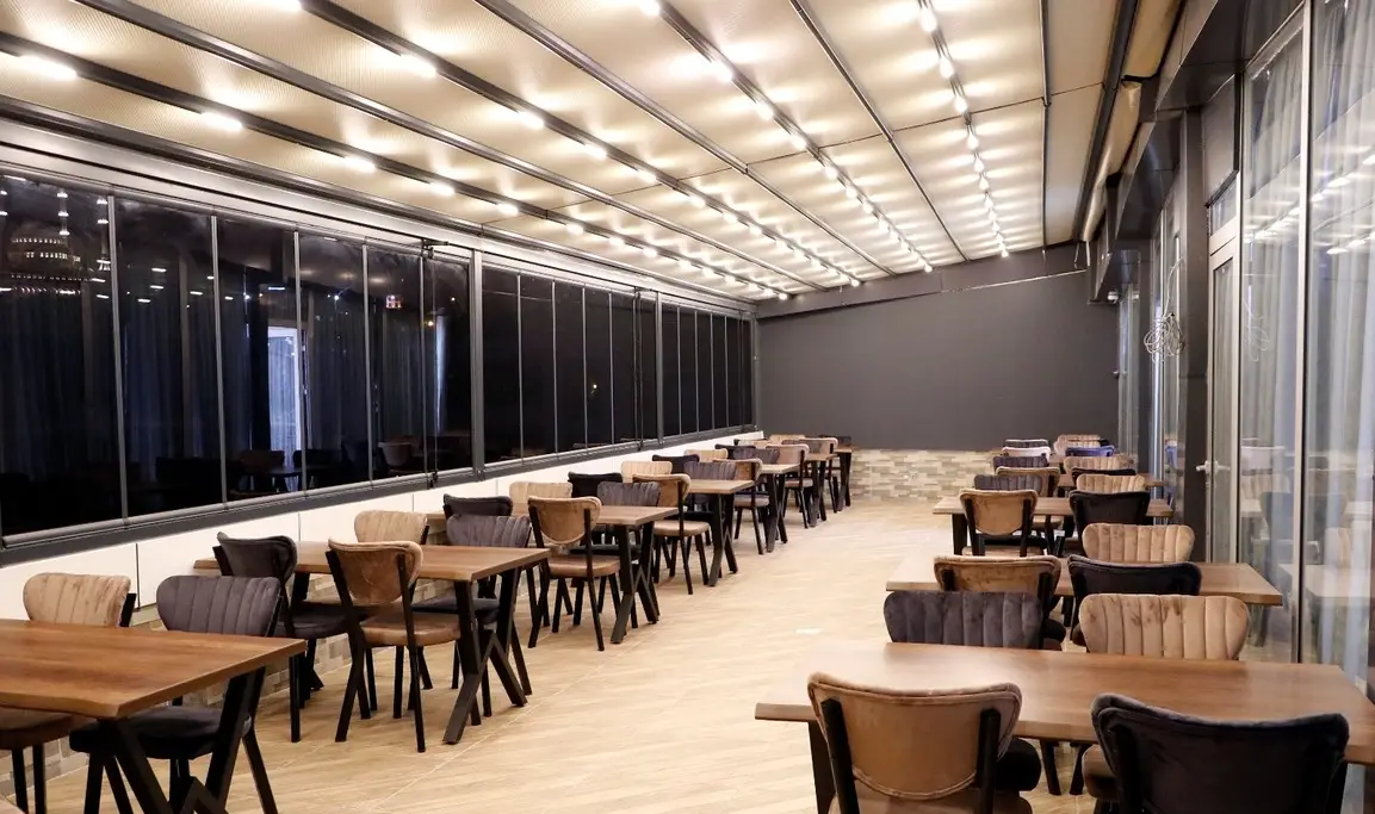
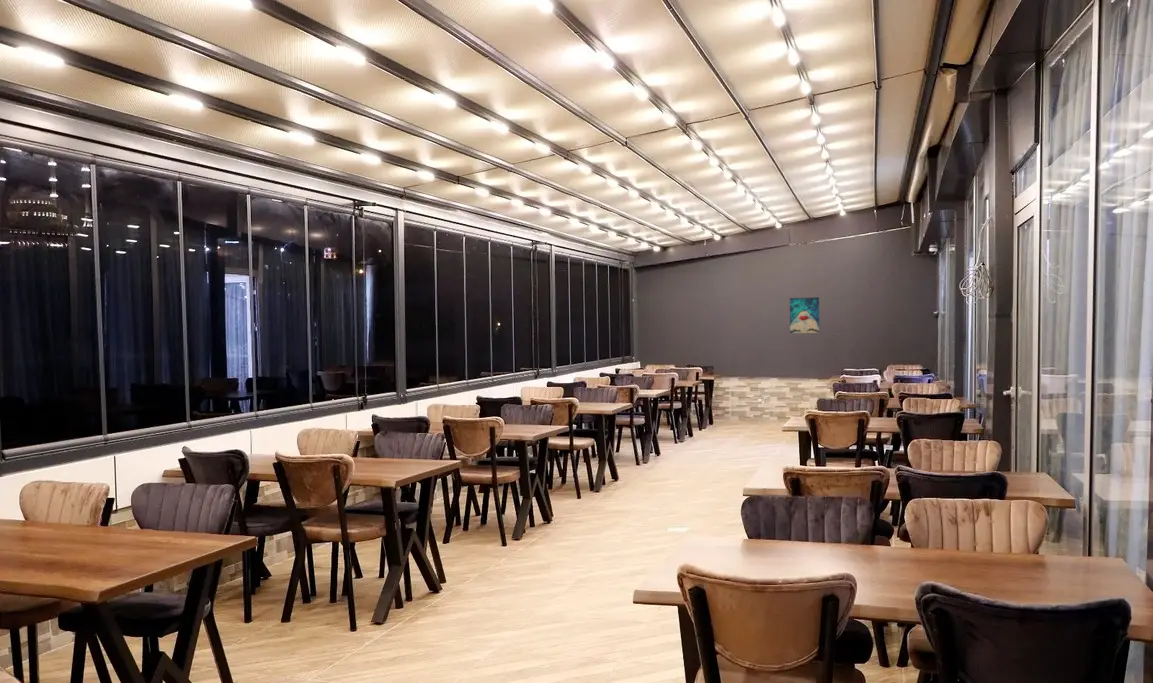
+ wall art (804, 315)
